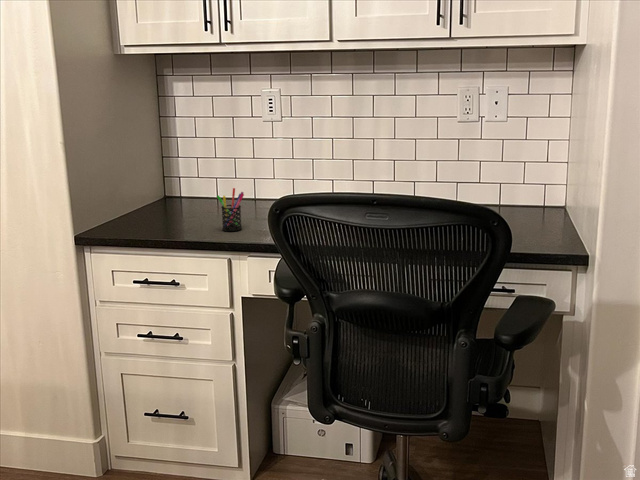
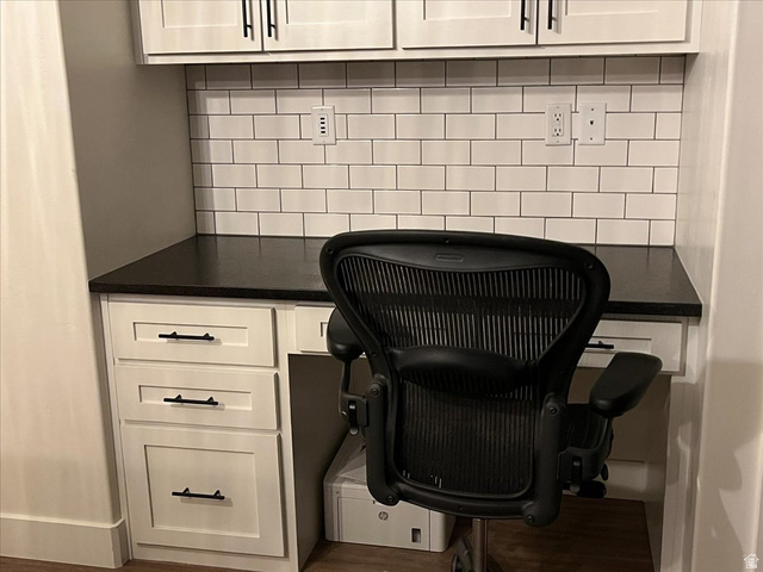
- pen holder (229, 209)
